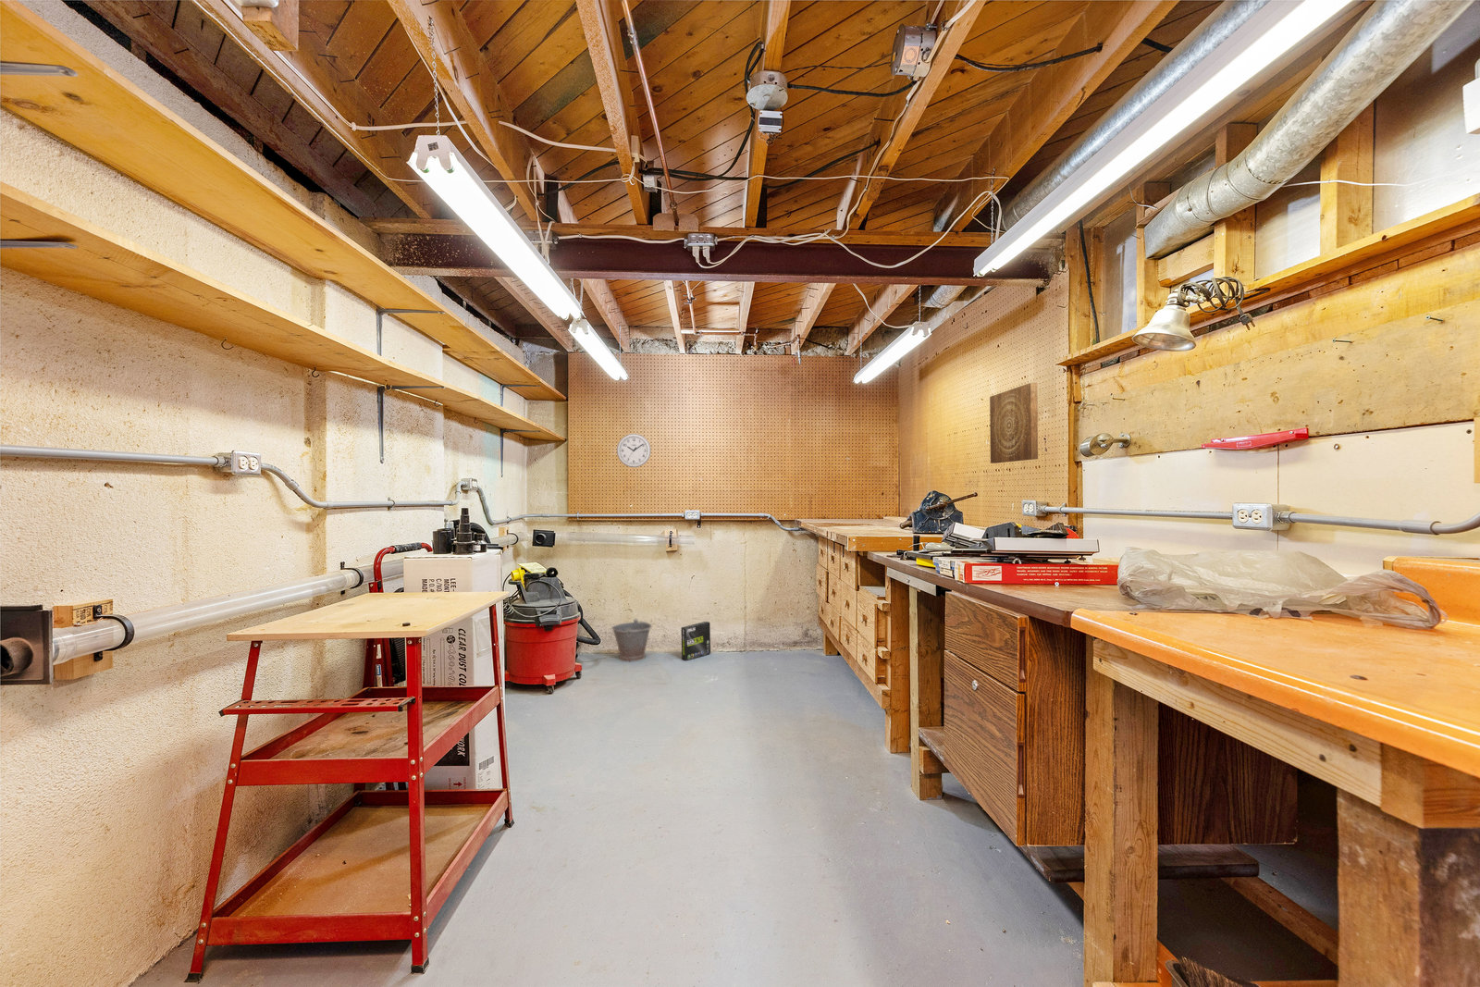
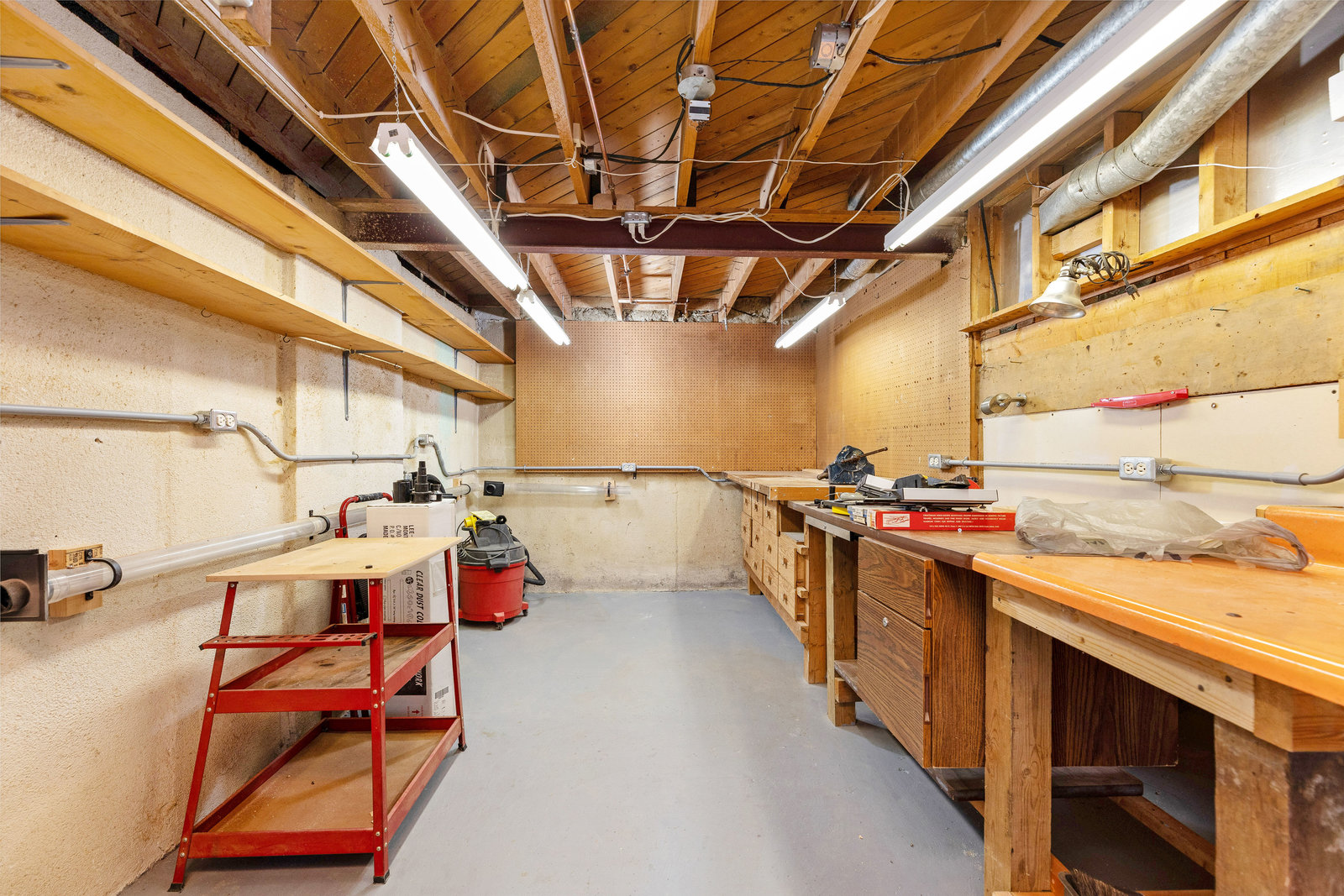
- wall clock (633, 451)
- wall art (1012, 425)
- bucket (631, 640)
- box (696, 640)
